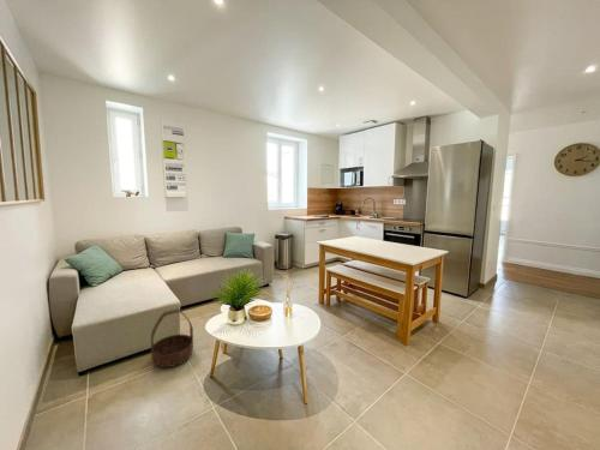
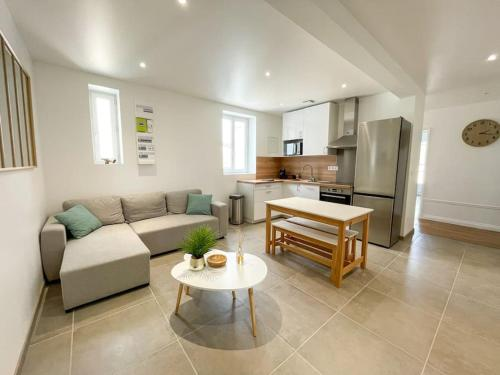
- basket (172, 335)
